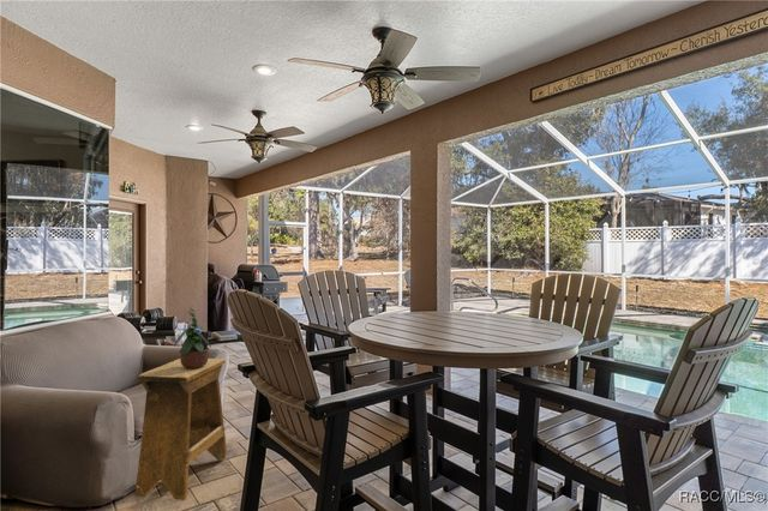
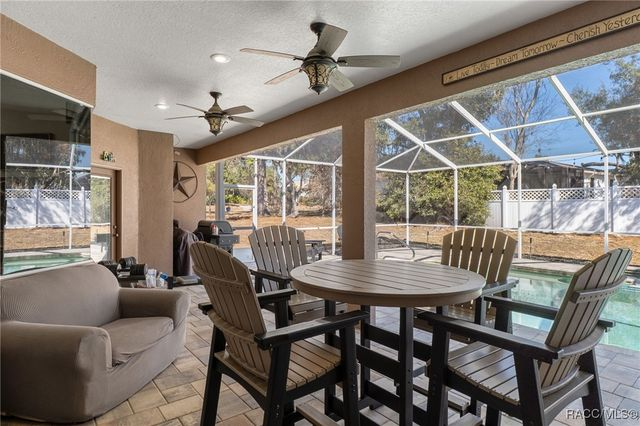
- potted plant (192, 335)
- stool (185, 420)
